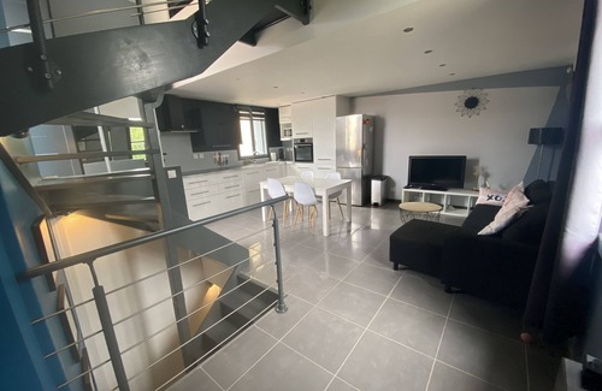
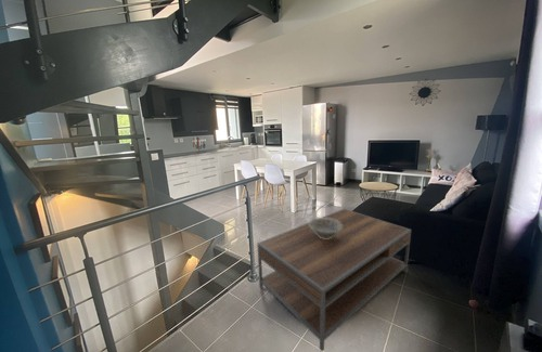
+ decorative bowl (325, 230)
+ coffee table (338, 259)
